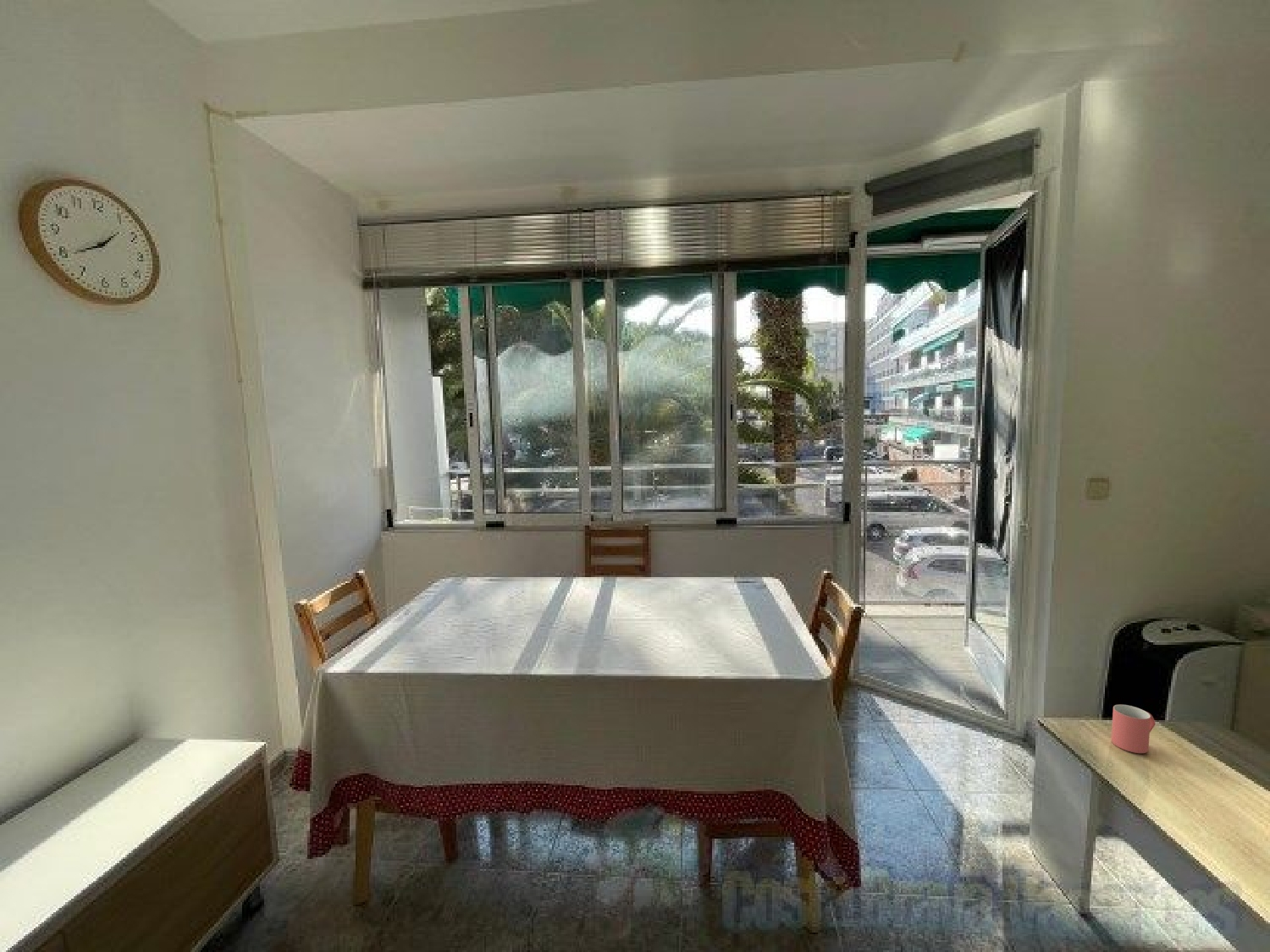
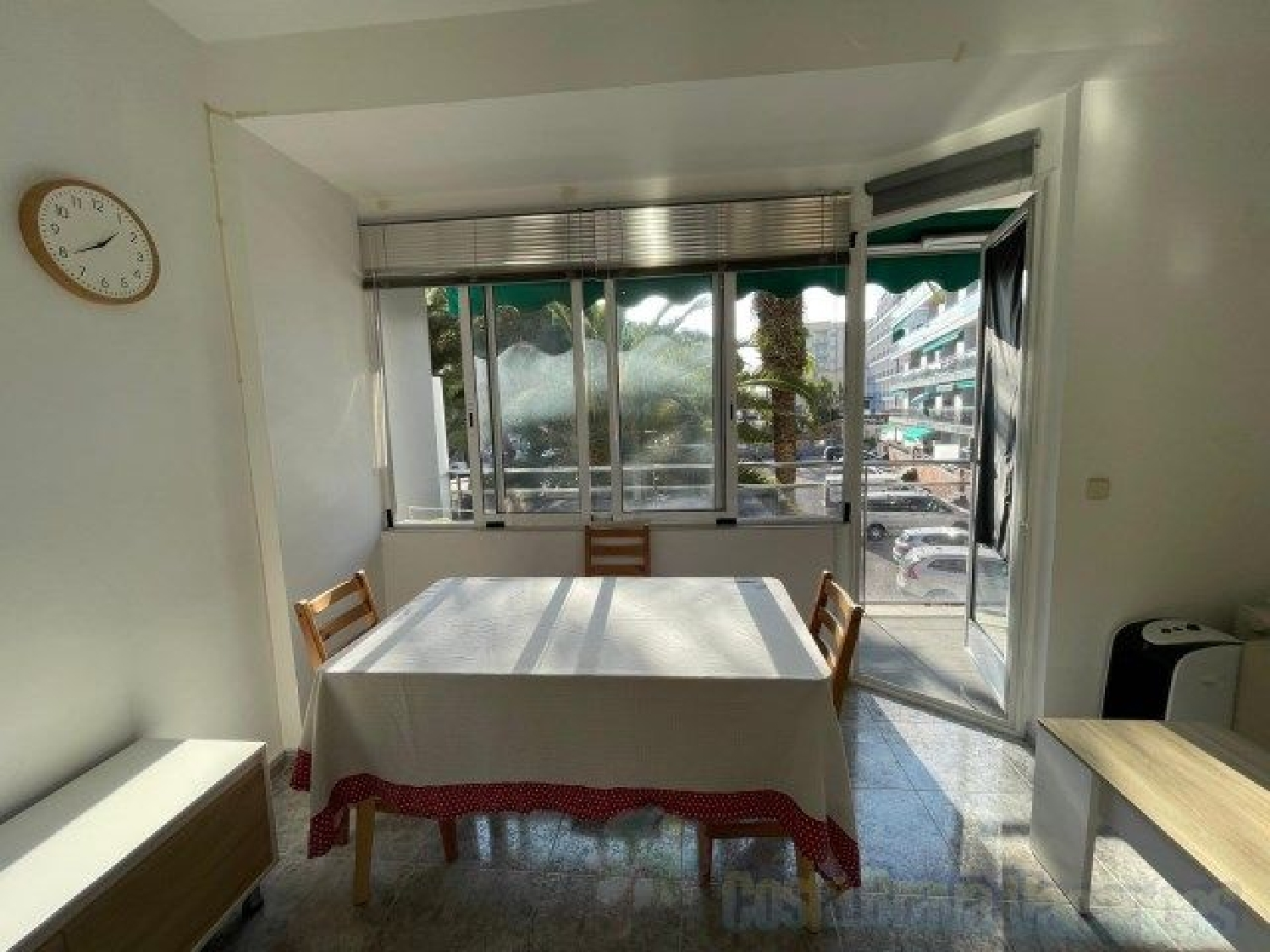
- mug (1135, 727)
